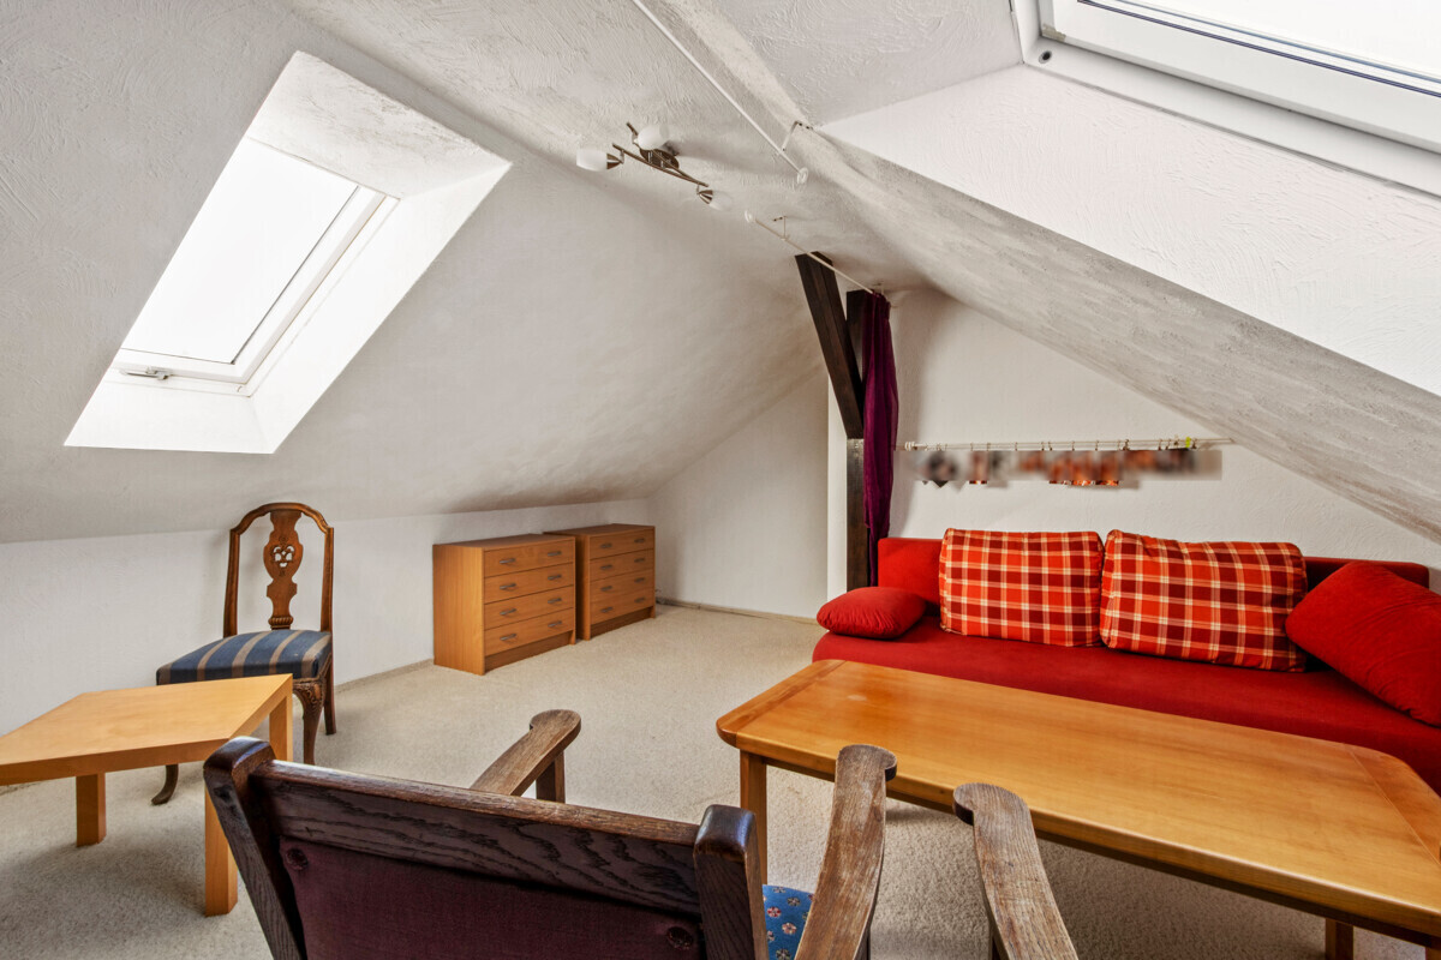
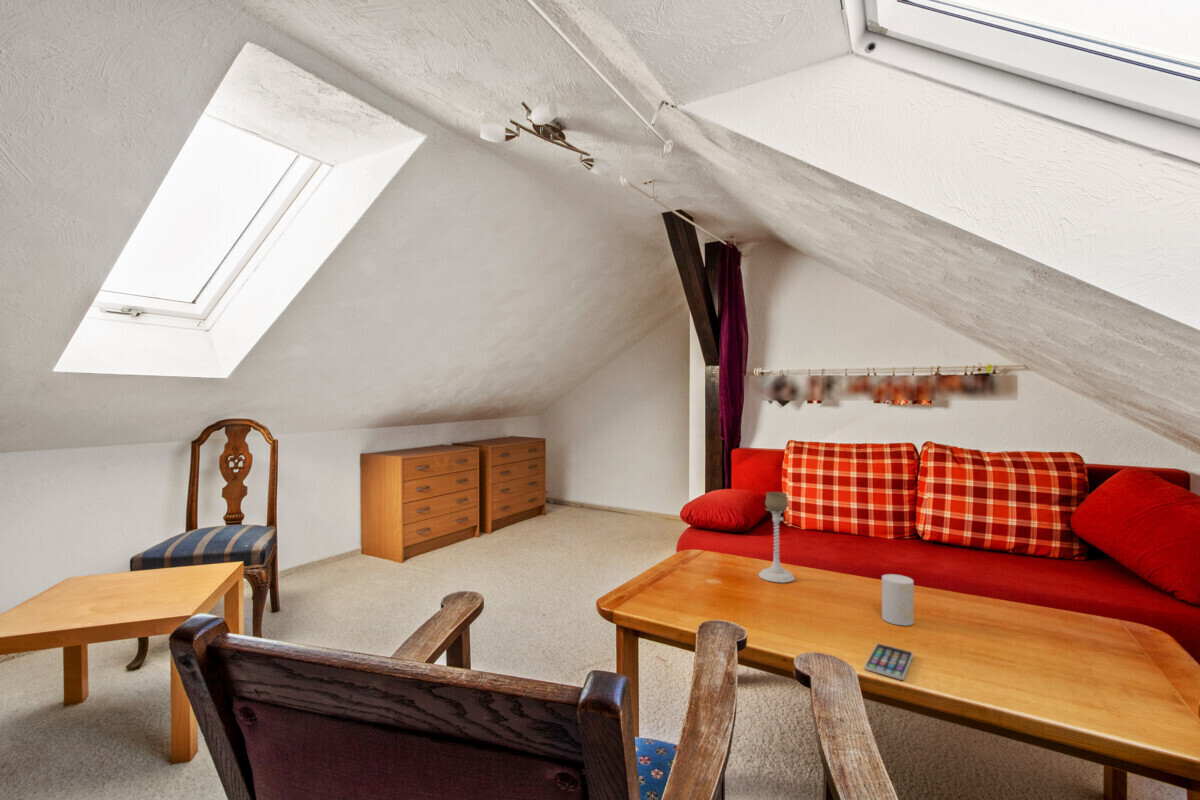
+ smartphone (889, 660)
+ cup (897, 599)
+ candle holder (776, 535)
